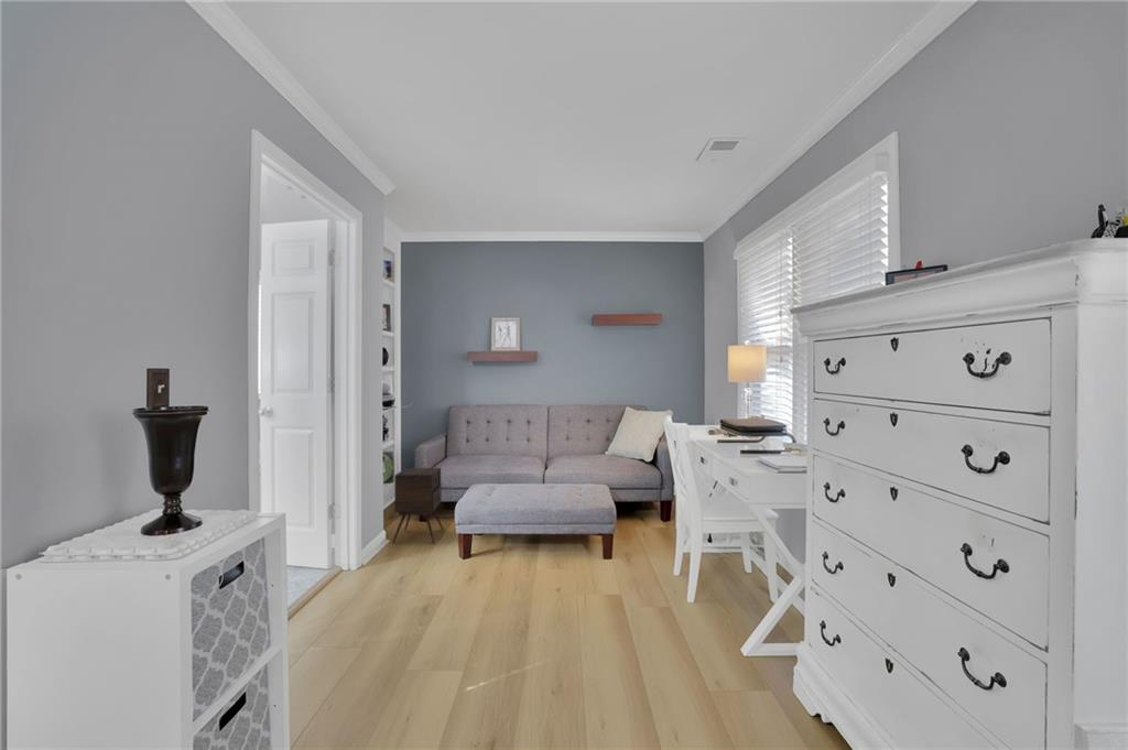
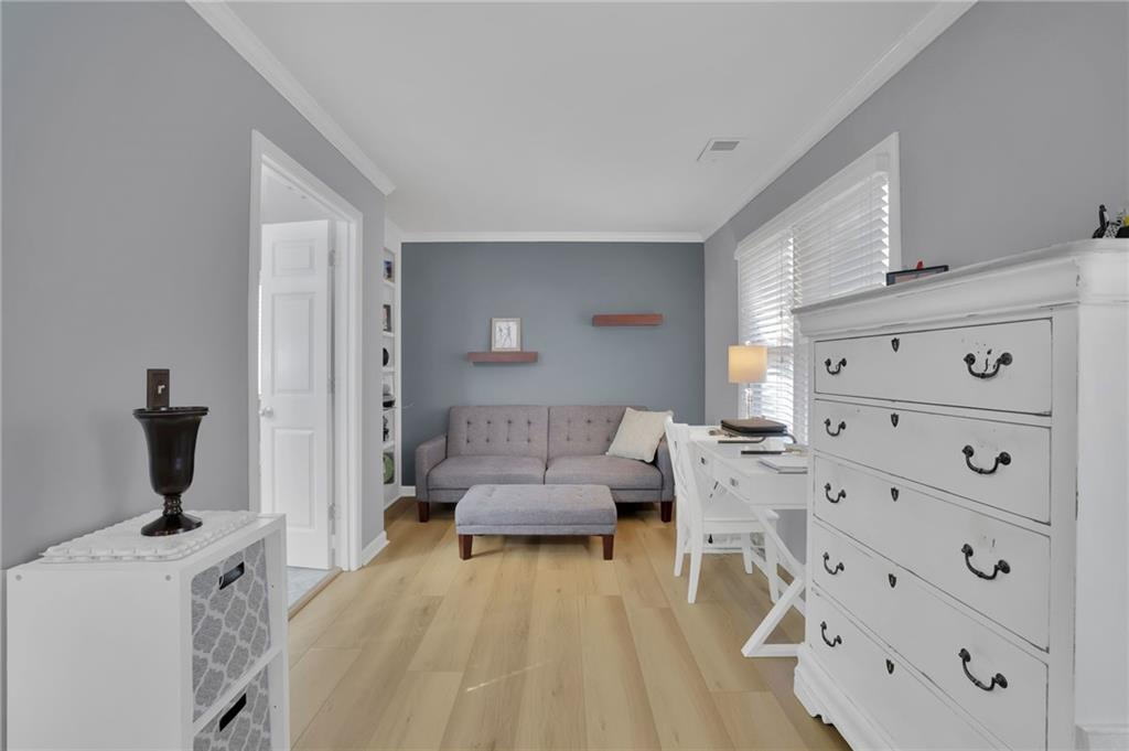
- side table (419, 503)
